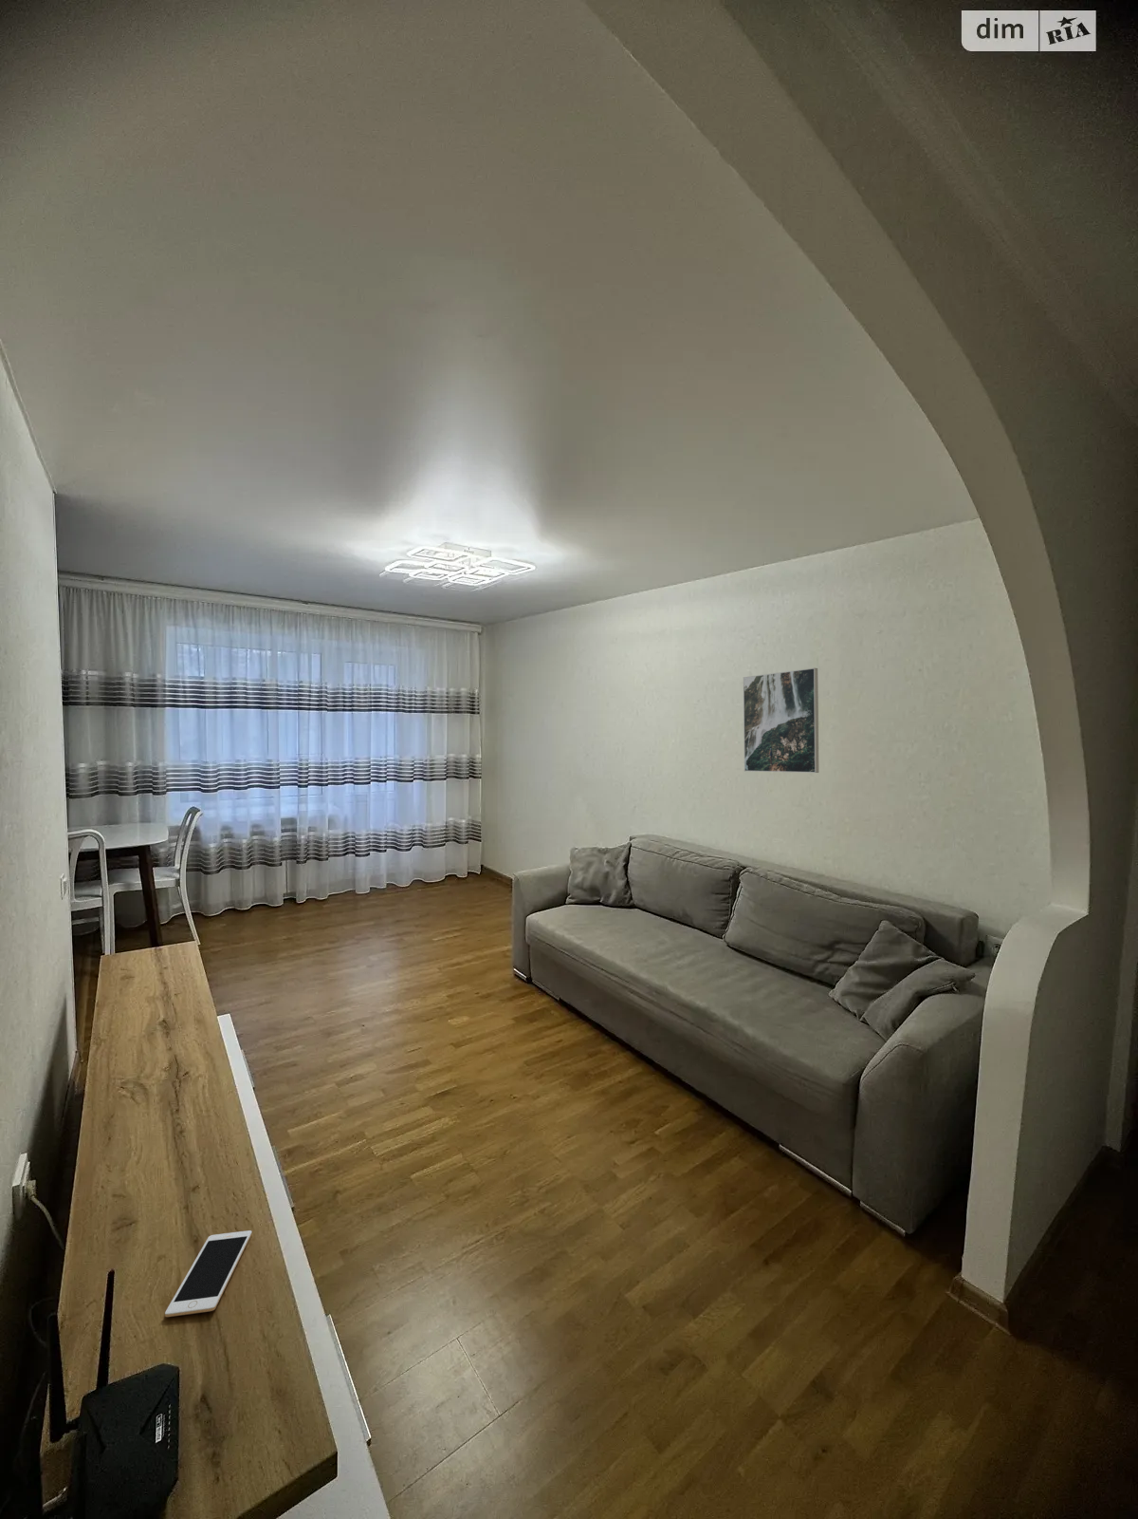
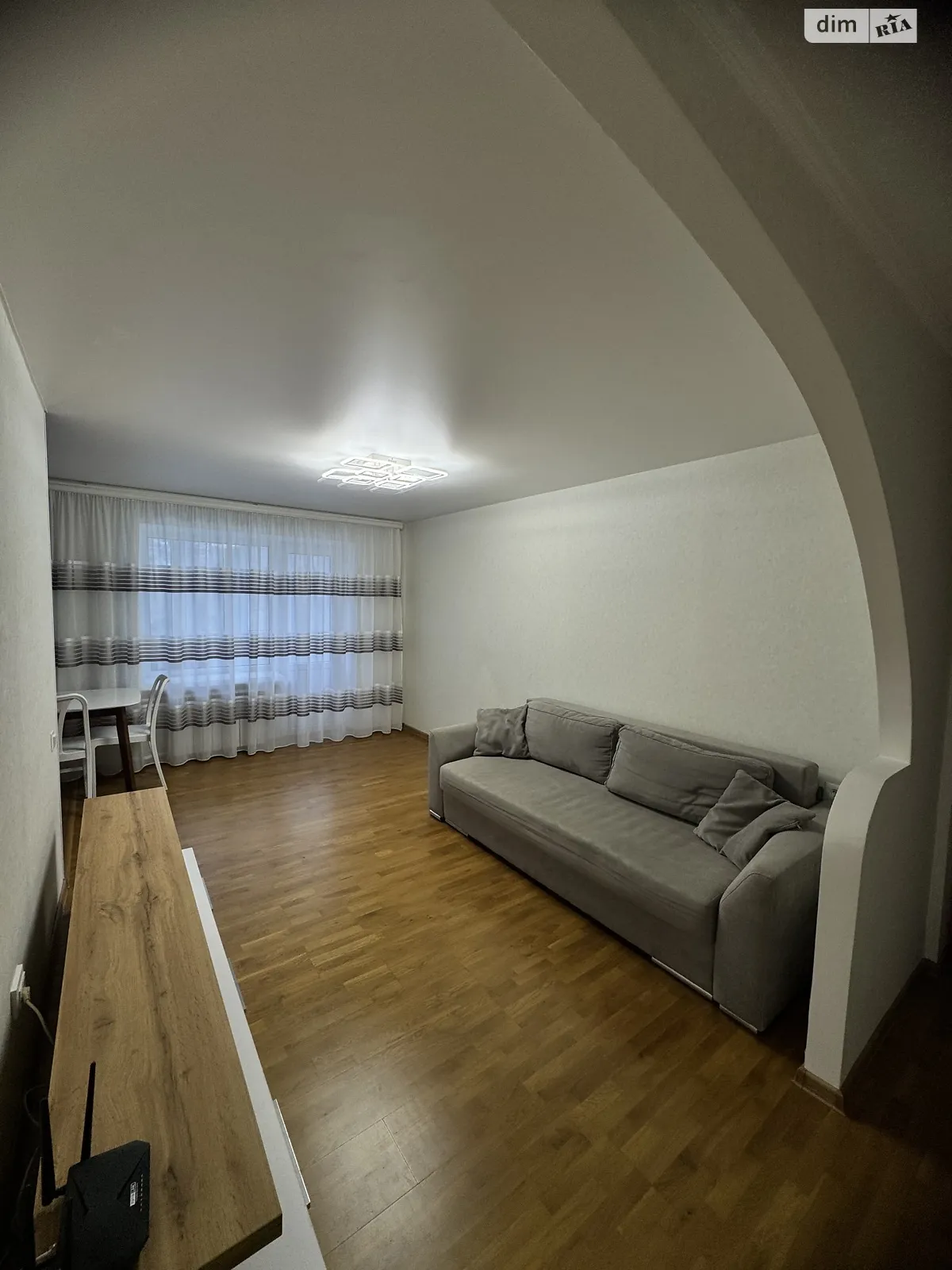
- cell phone (212, 1270)
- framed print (778, 722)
